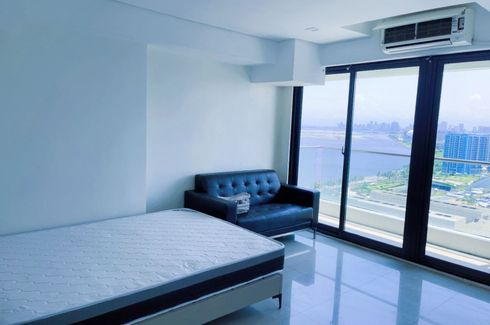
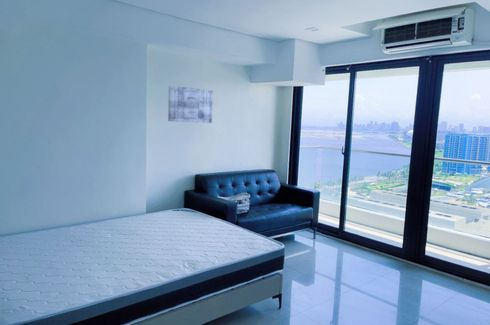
+ wall art (191, 105)
